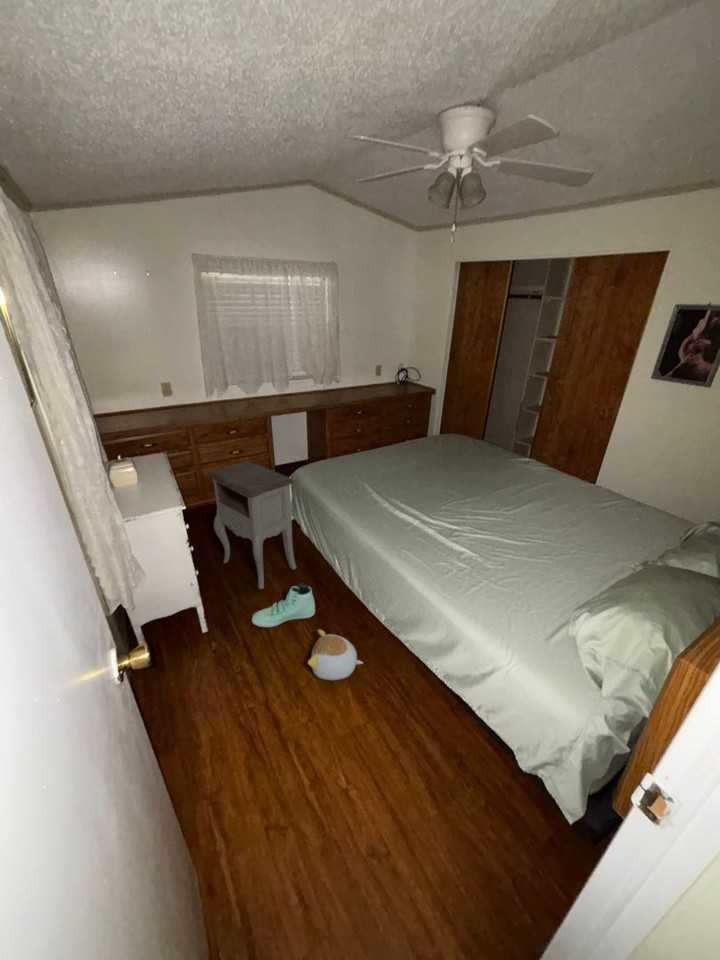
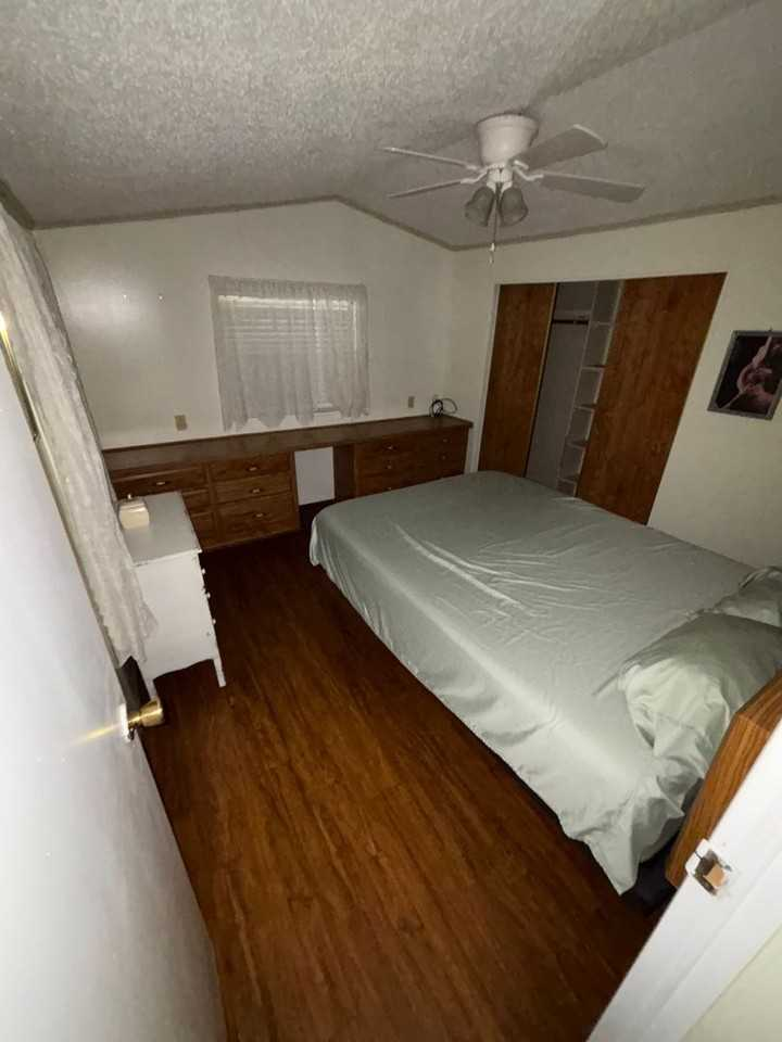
- plush toy (337, 655)
- nightstand (253, 523)
- sneaker (283, 603)
